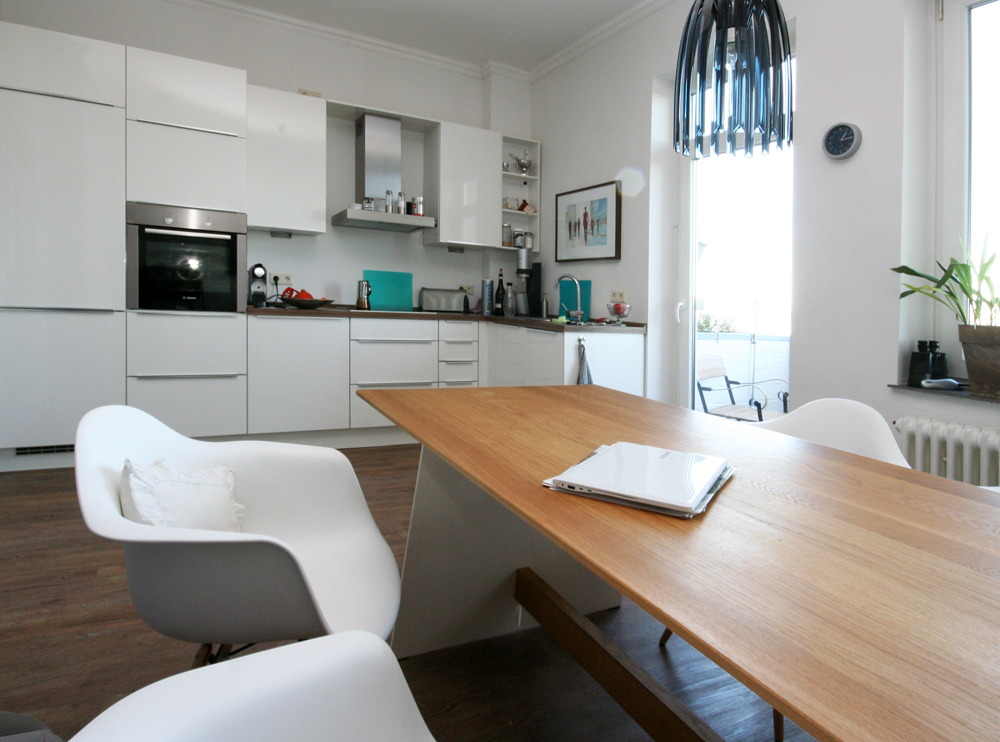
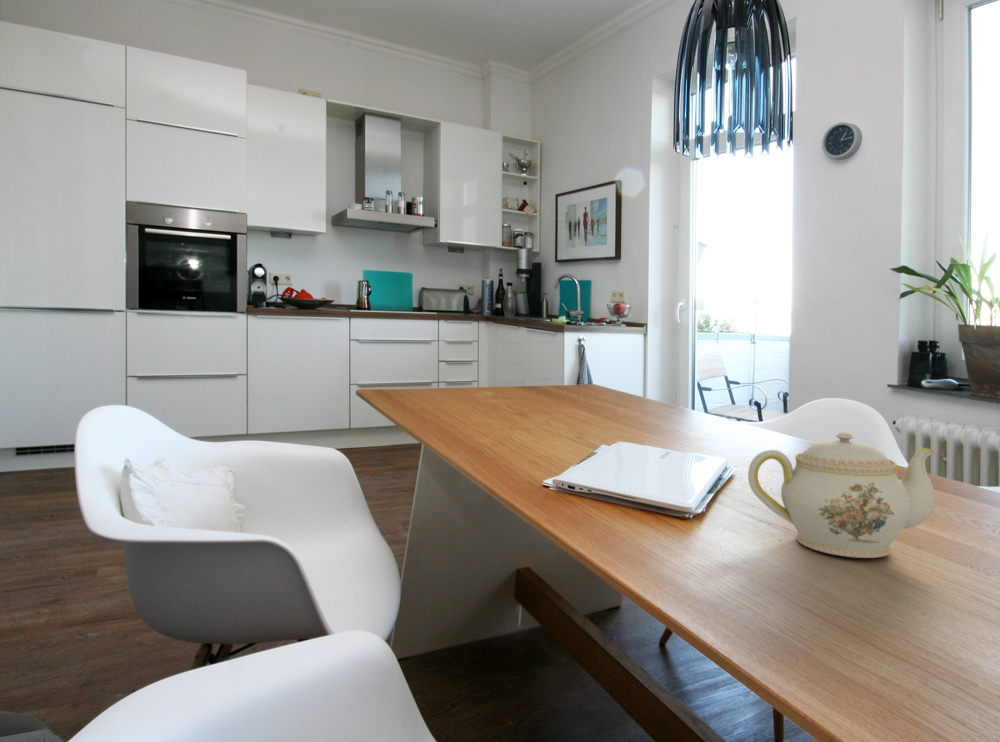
+ teapot (838, 488)
